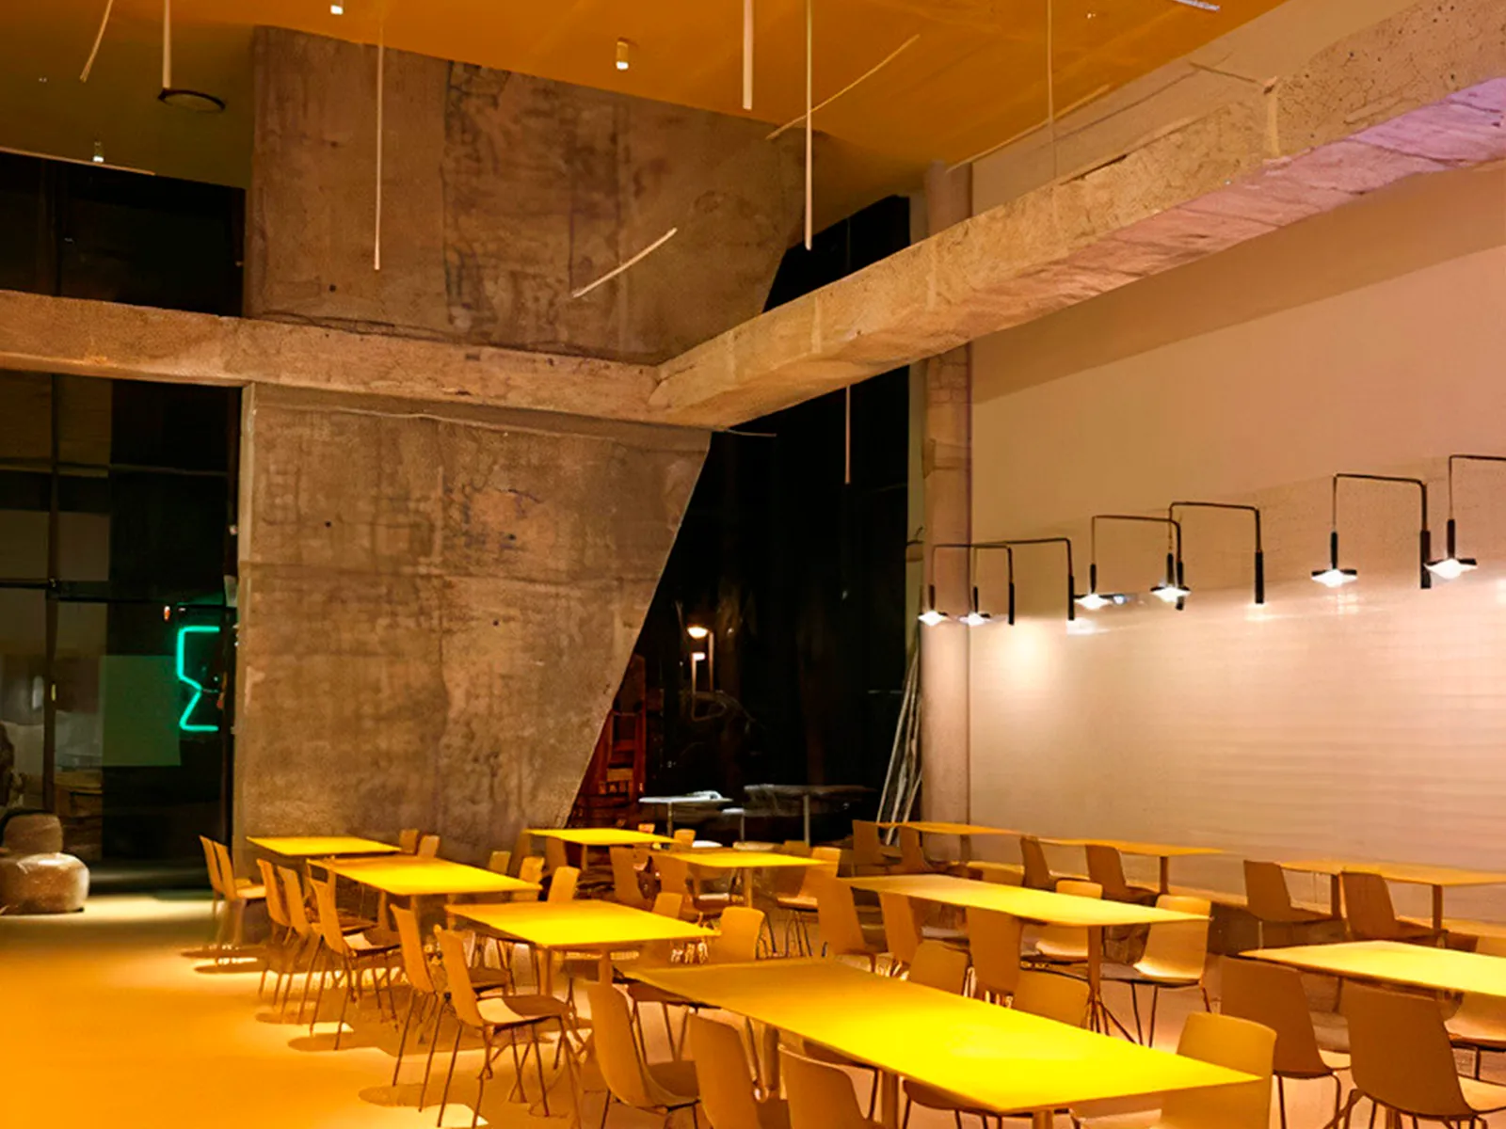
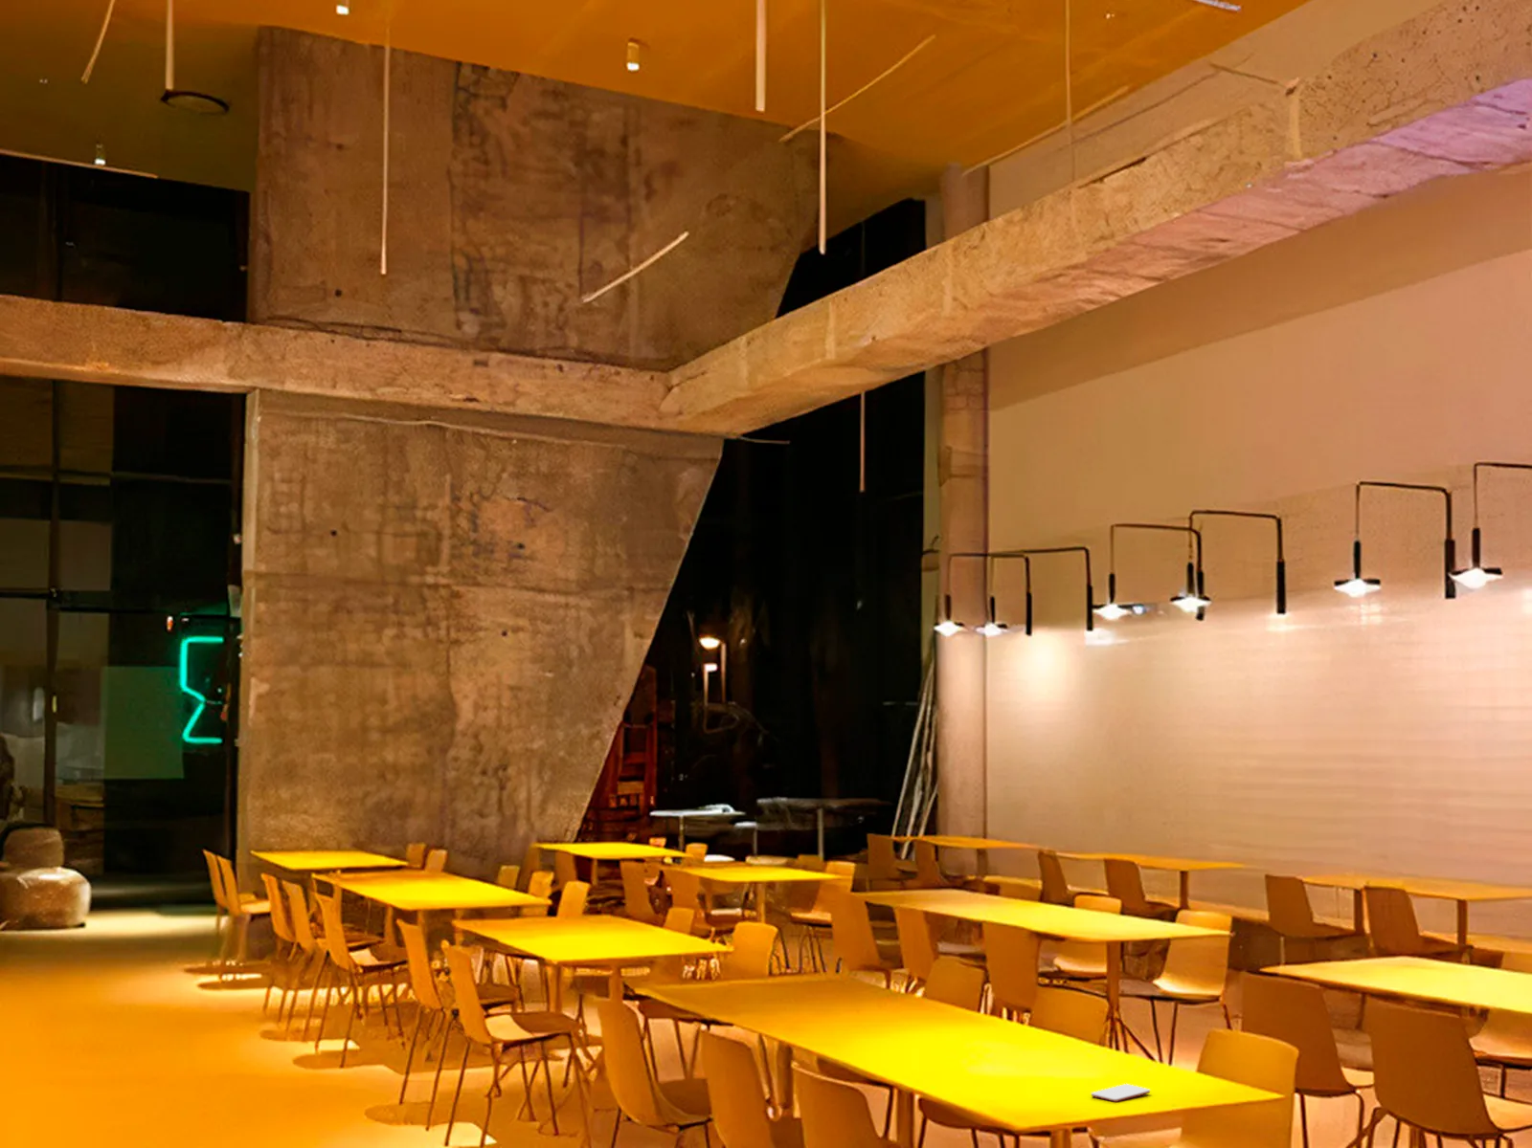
+ smartphone (1121, 1093)
